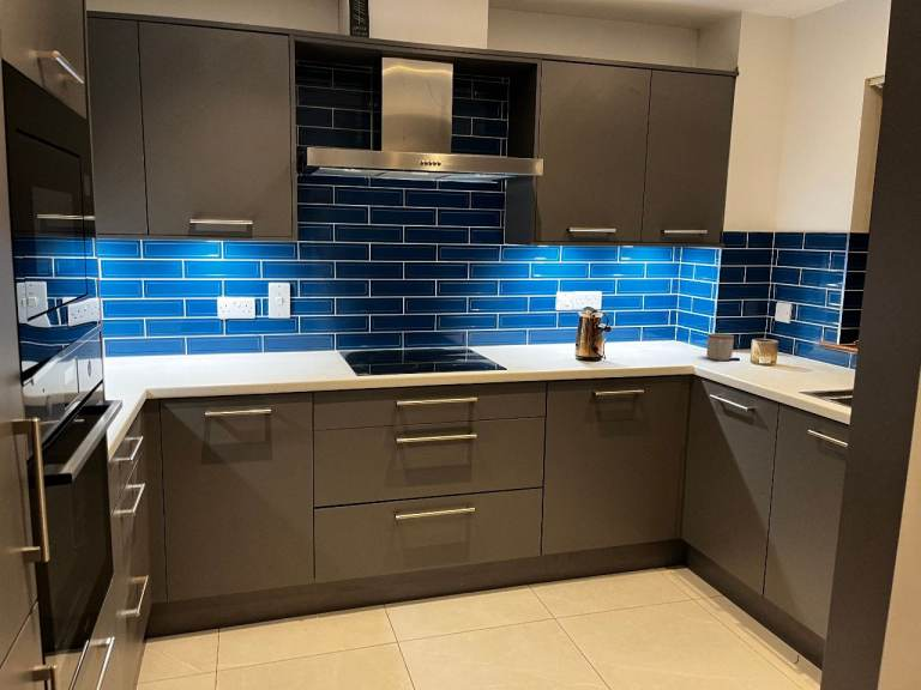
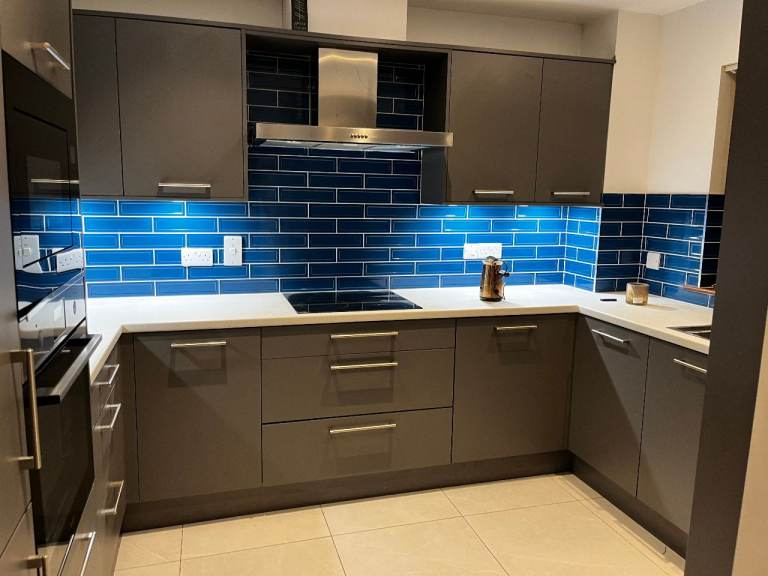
- mug (720, 346)
